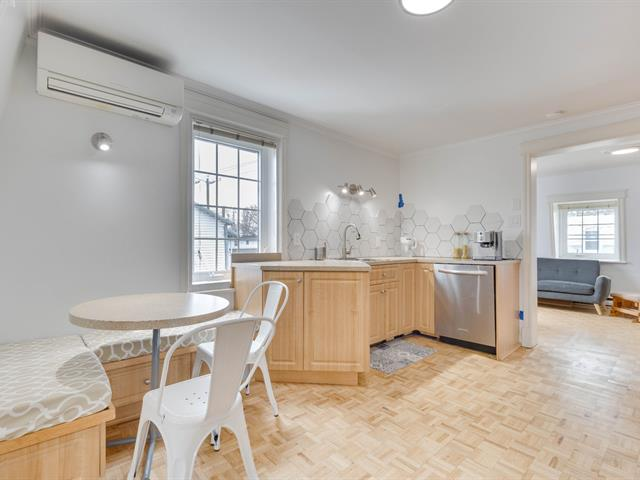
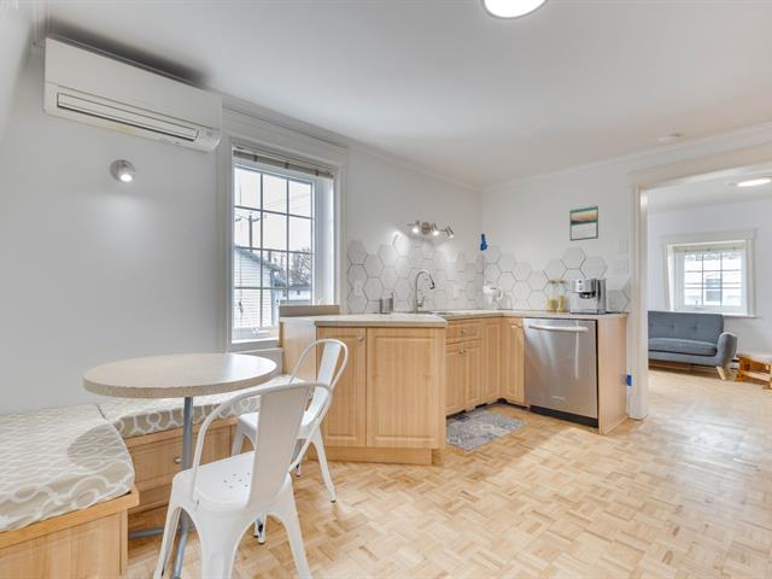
+ calendar (584, 223)
